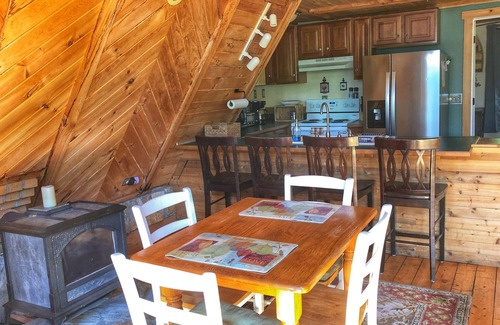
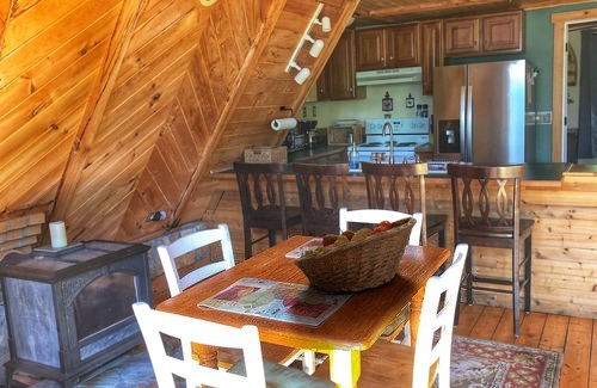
+ fruit basket (357, 250)
